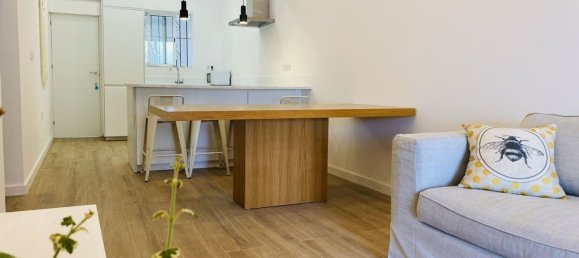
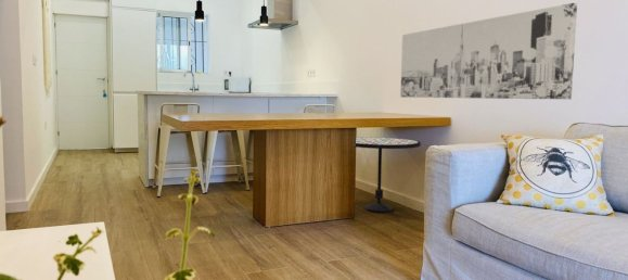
+ side table (379, 175)
+ wall art (470, 60)
